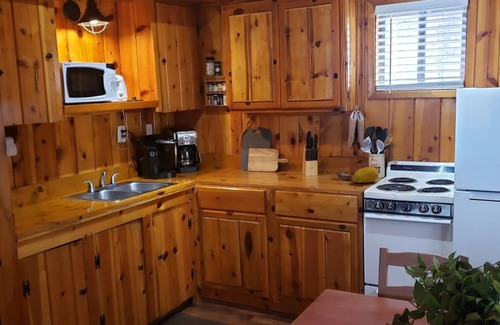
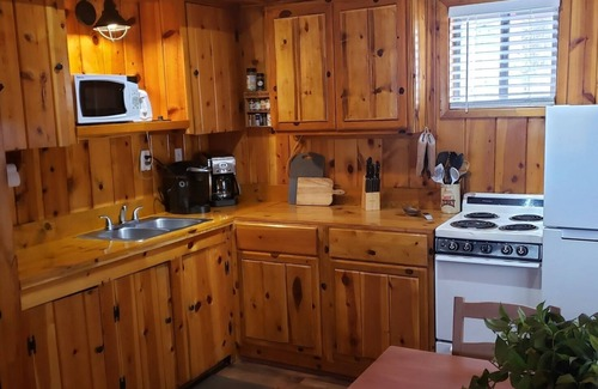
- fruit (365, 175)
